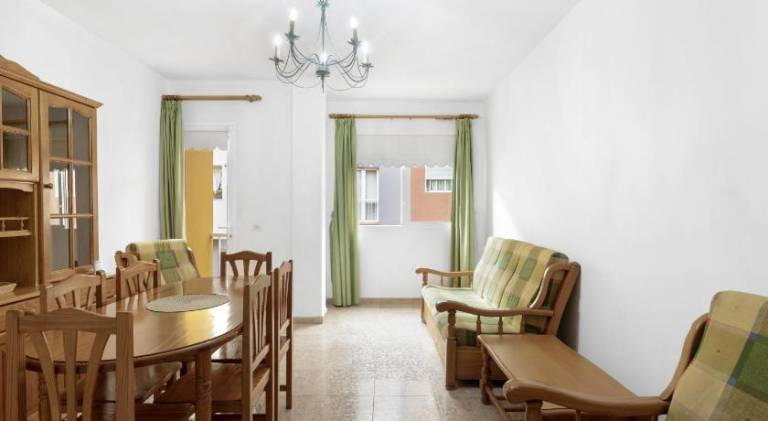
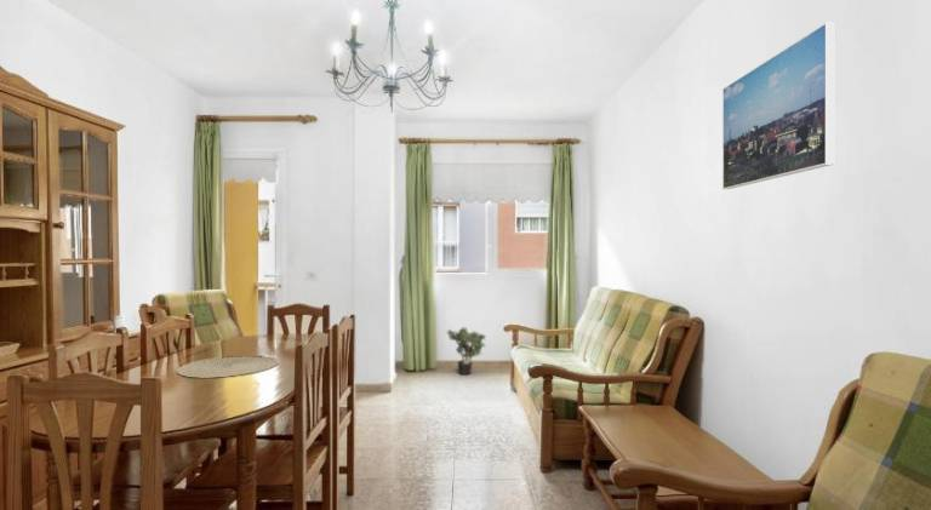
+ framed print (769, 120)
+ potted plant (466, 350)
